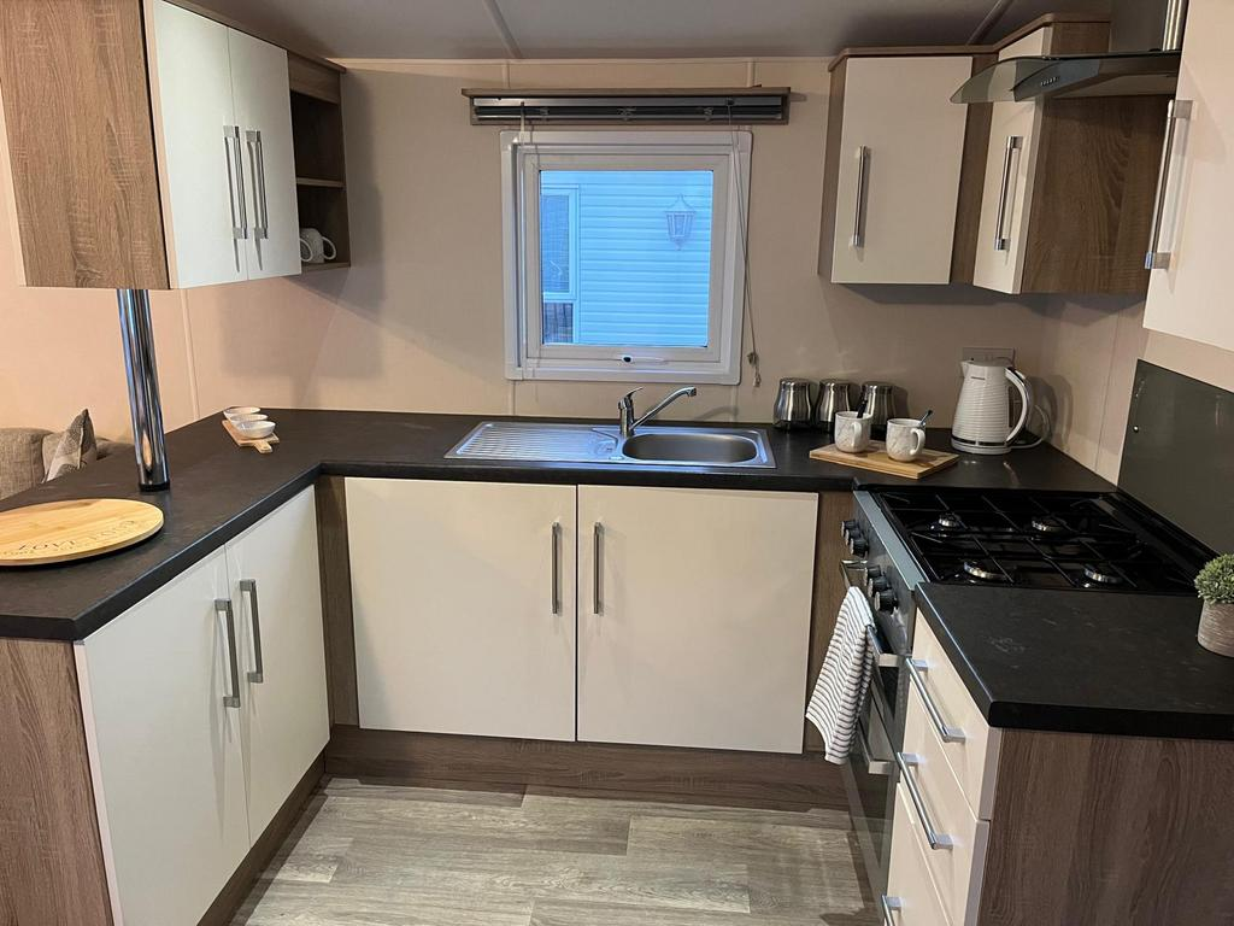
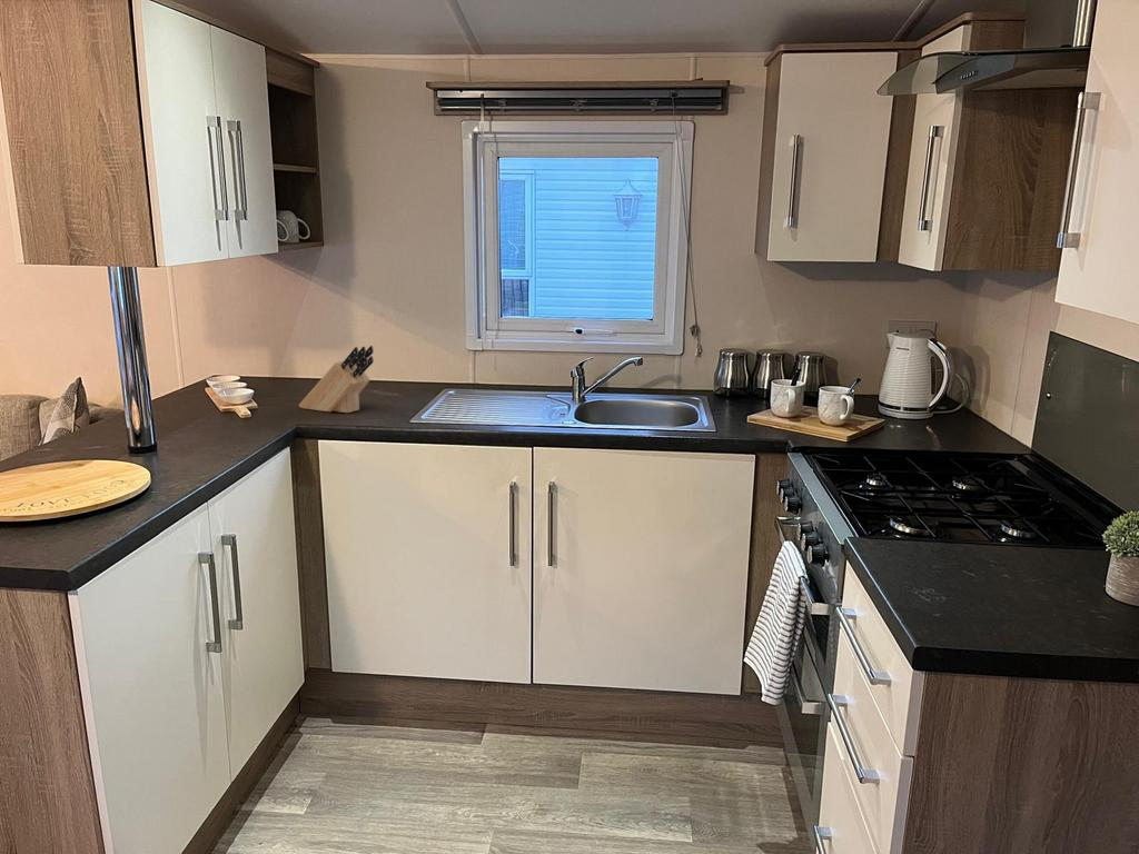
+ knife block (338, 376)
